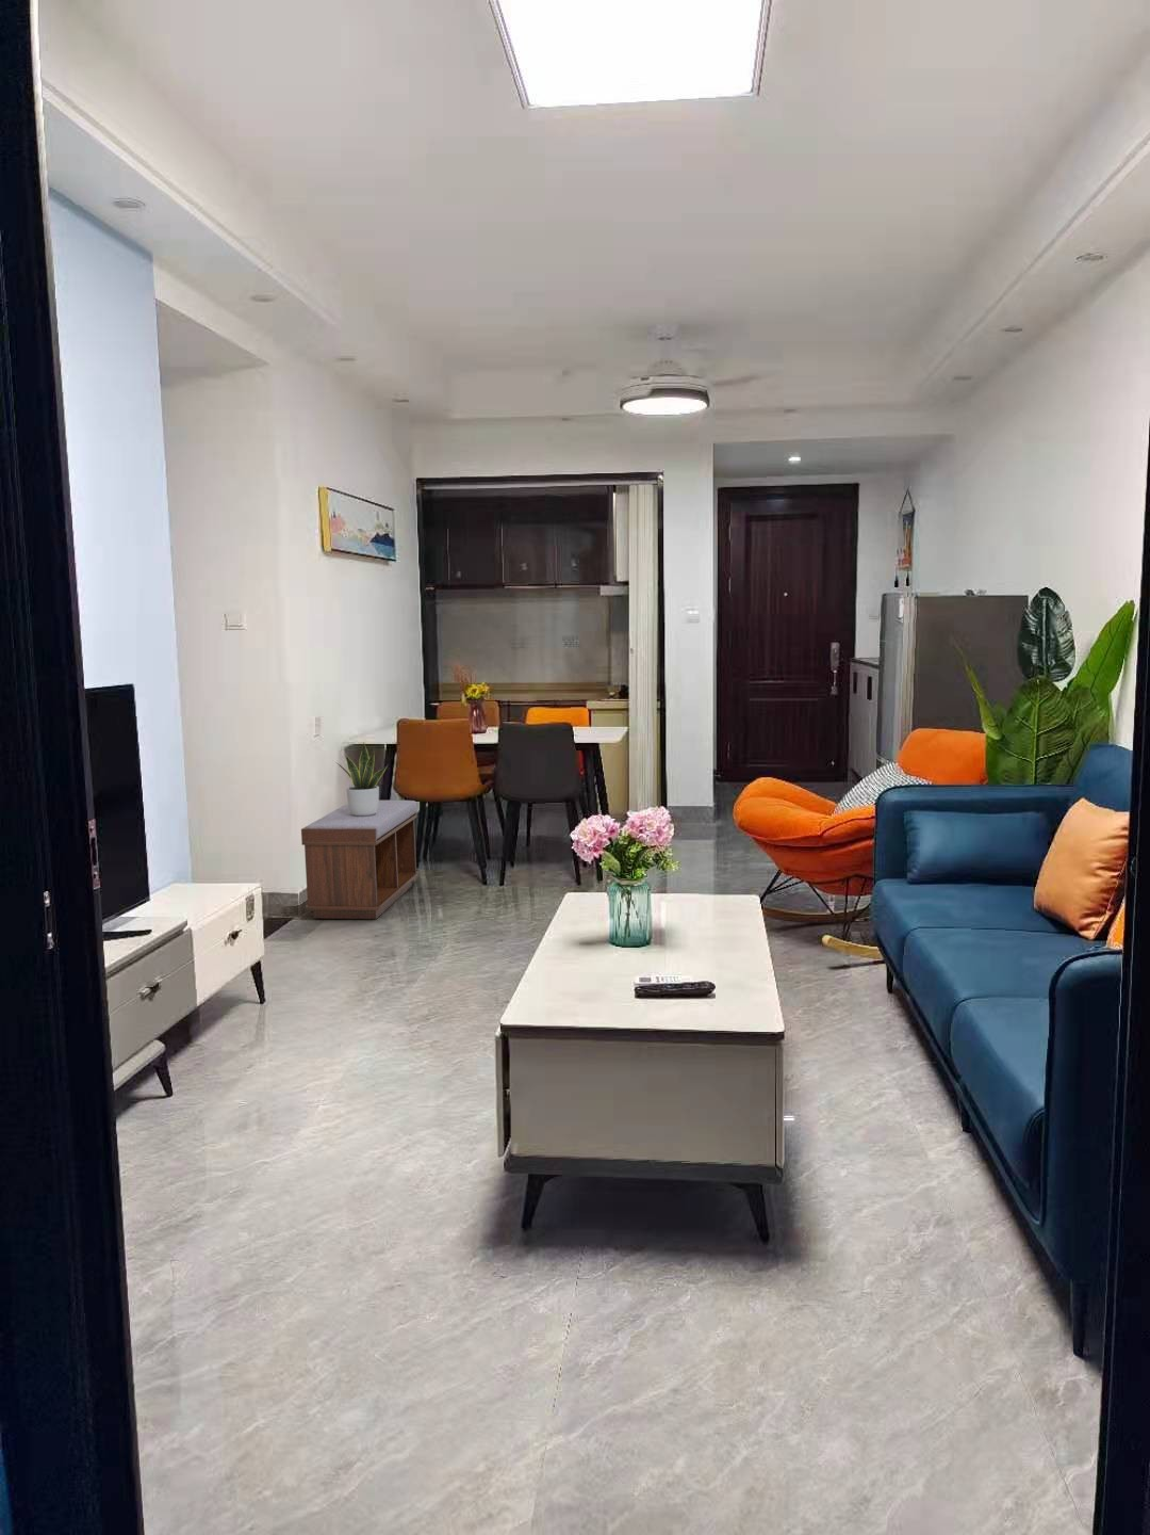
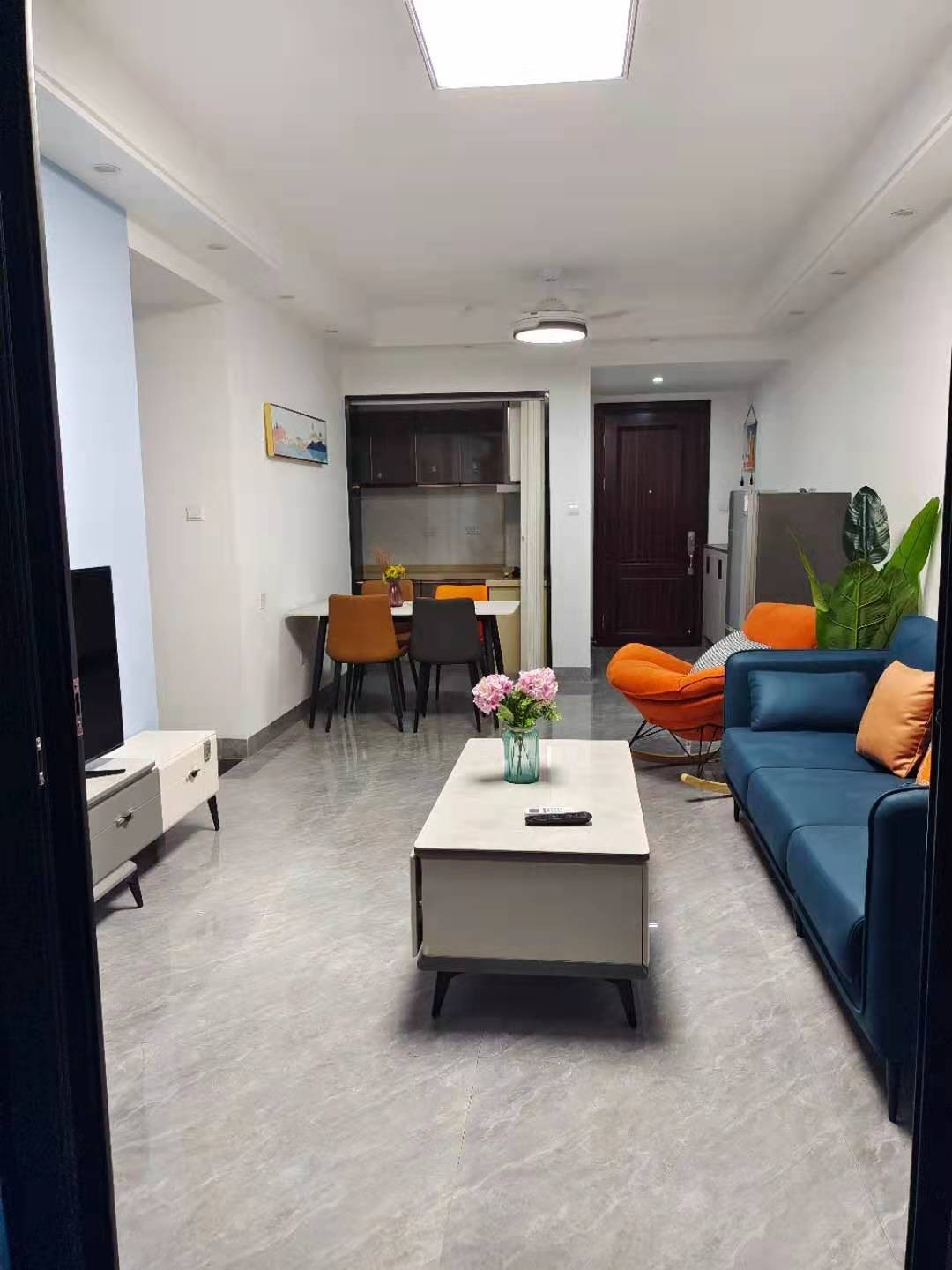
- potted plant (361, 777)
- bench (365, 855)
